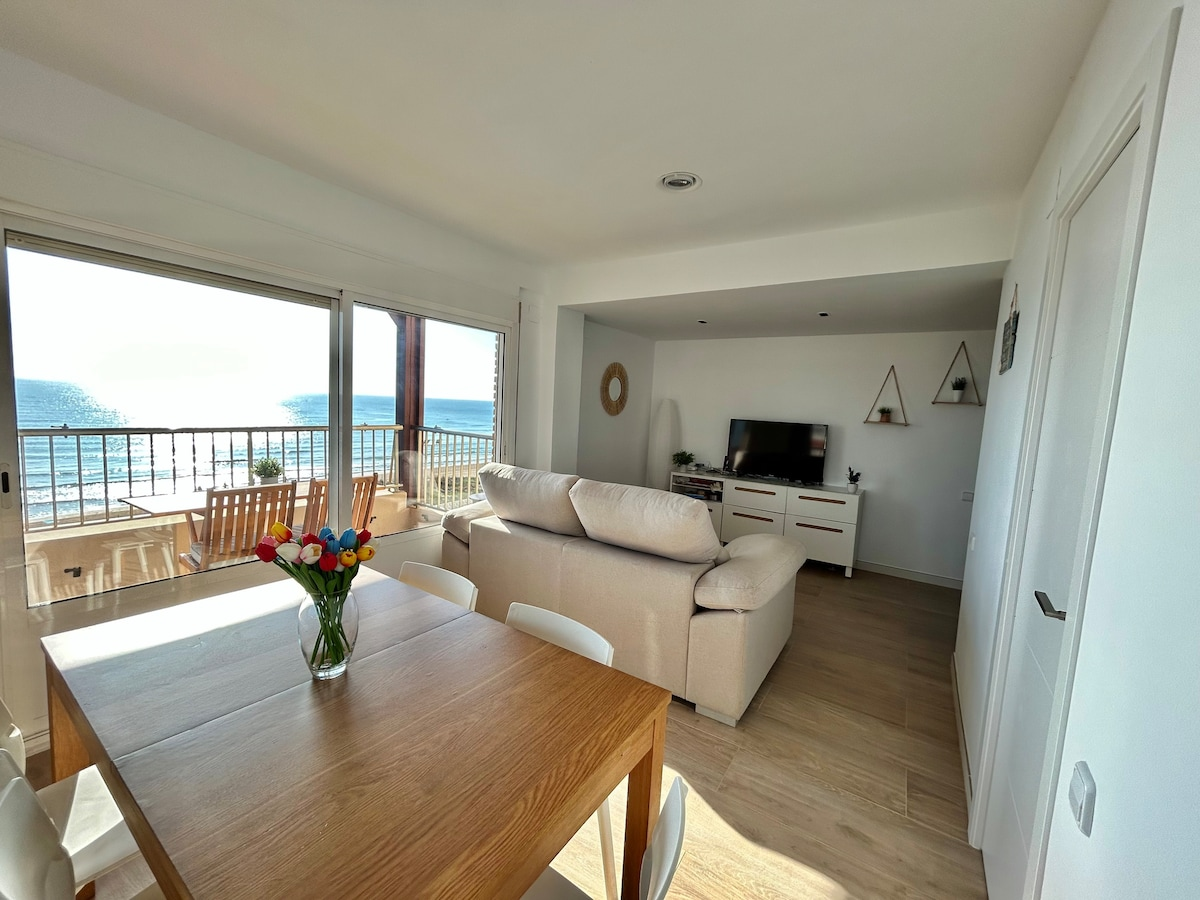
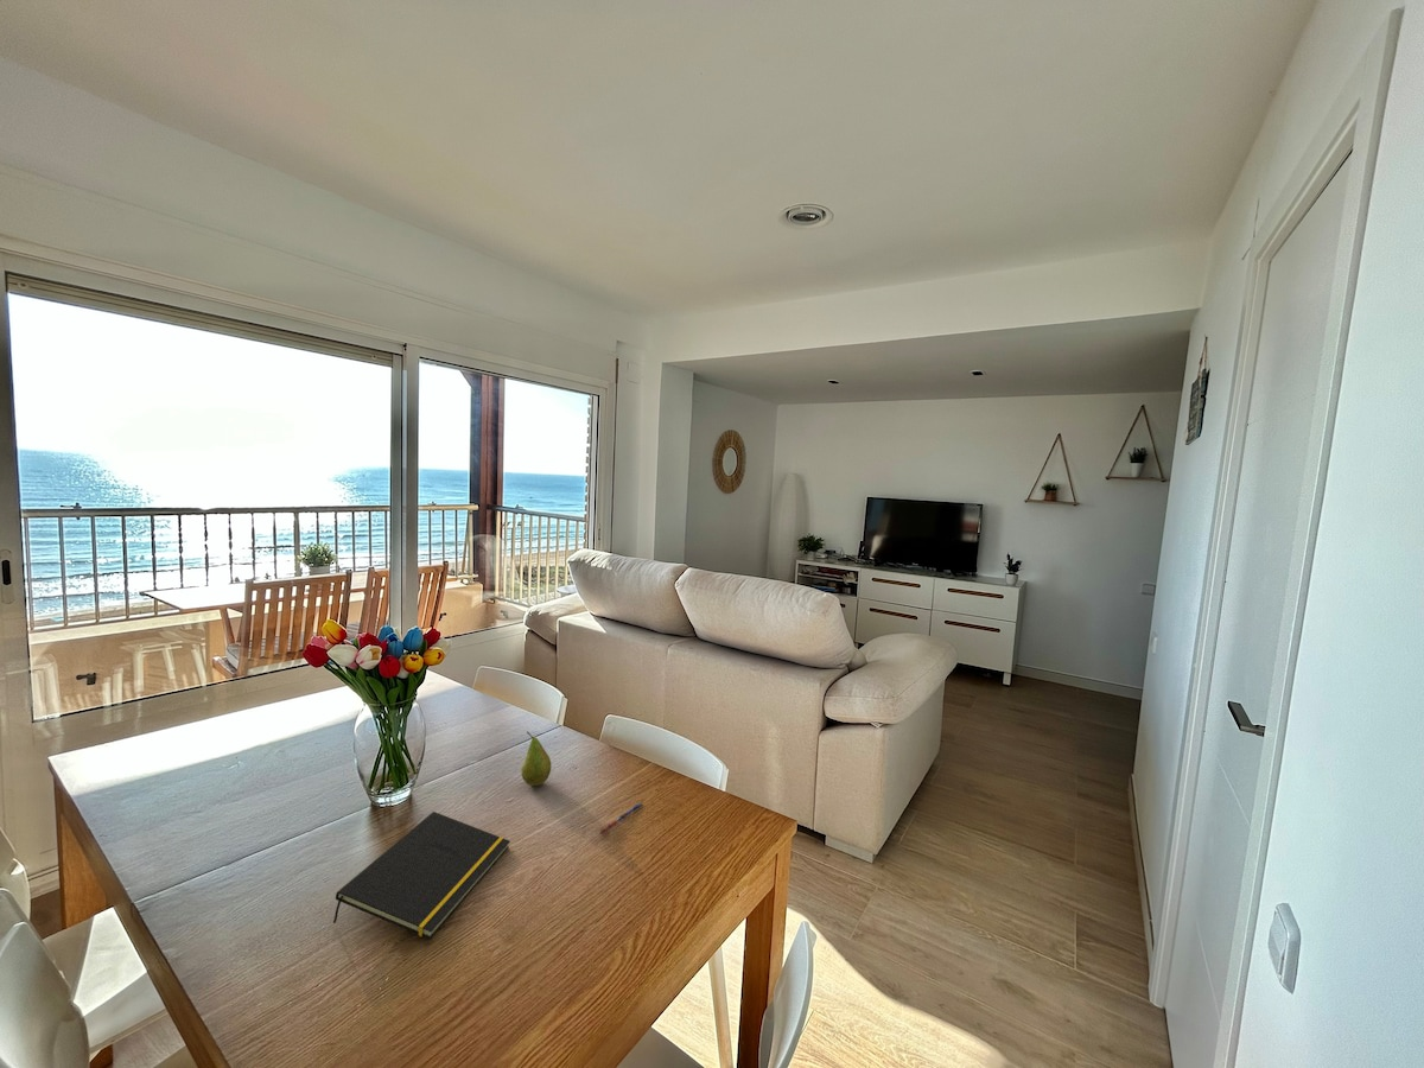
+ notepad (431, 866)
+ fruit (536, 757)
+ pen (622, 816)
